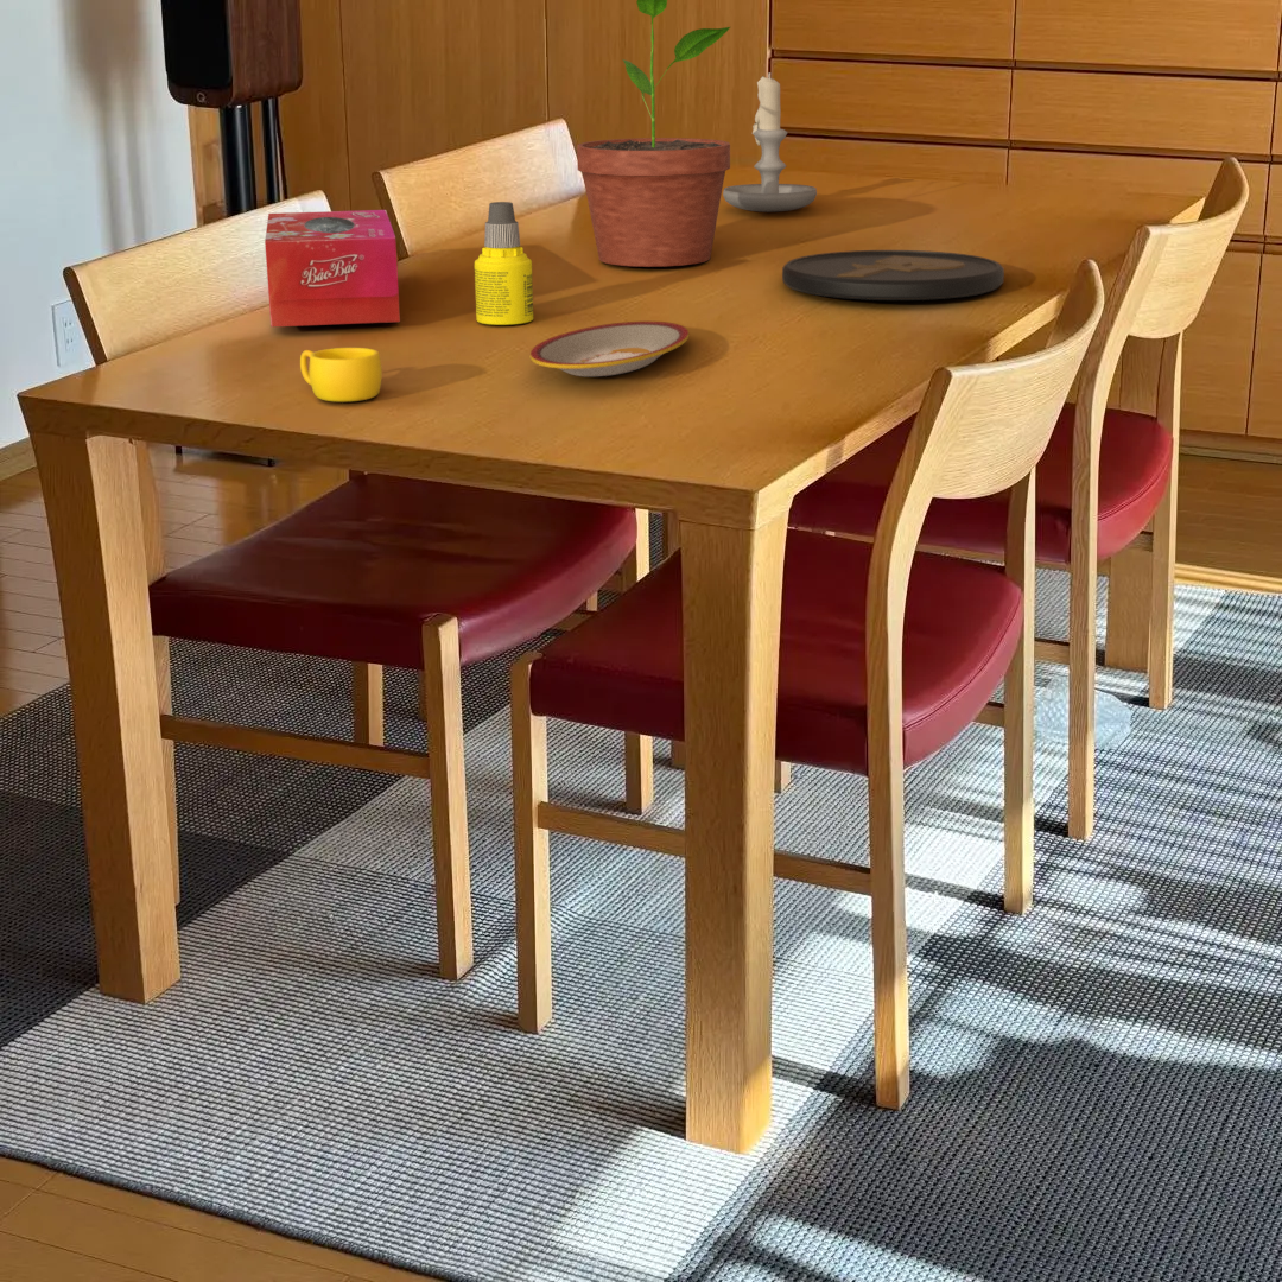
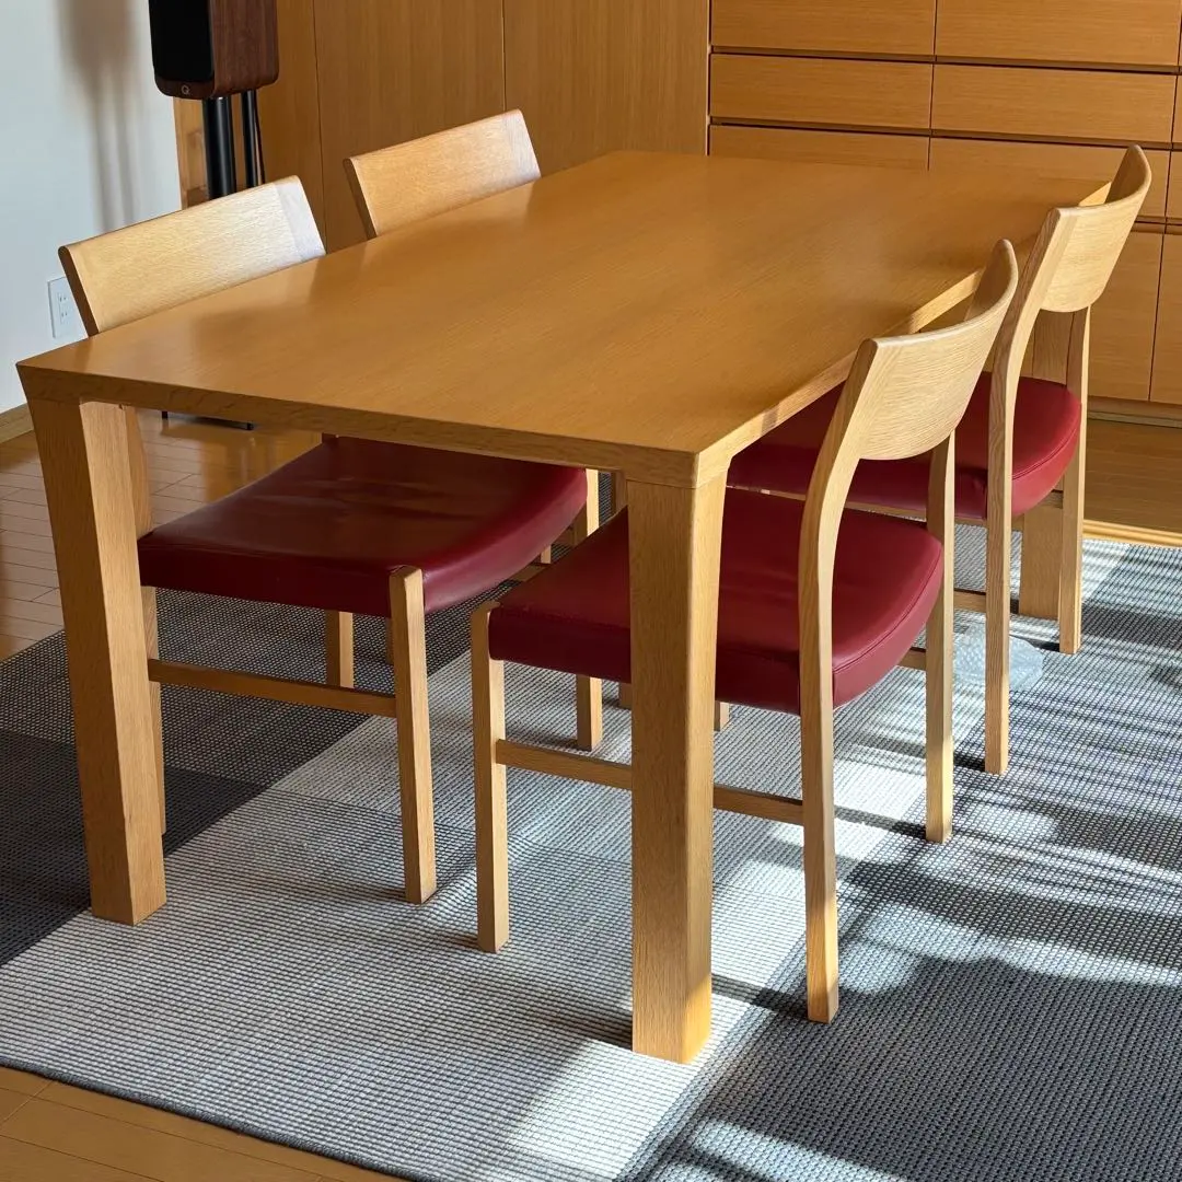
- candle (770, 141)
- bottle (502, 261)
- tissue box (331, 265)
- plate (611, 353)
- cup (337, 373)
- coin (891, 273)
- potted plant (653, 126)
